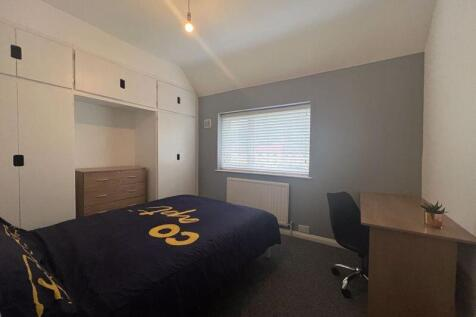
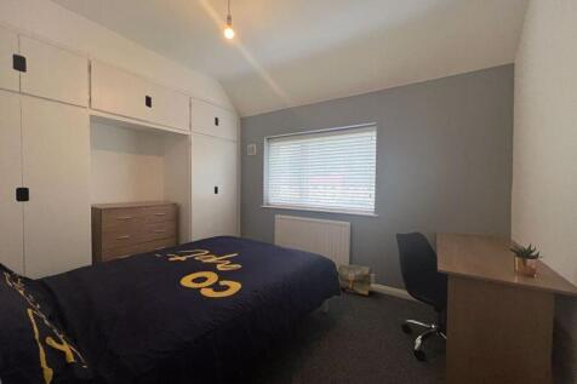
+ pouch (353, 277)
